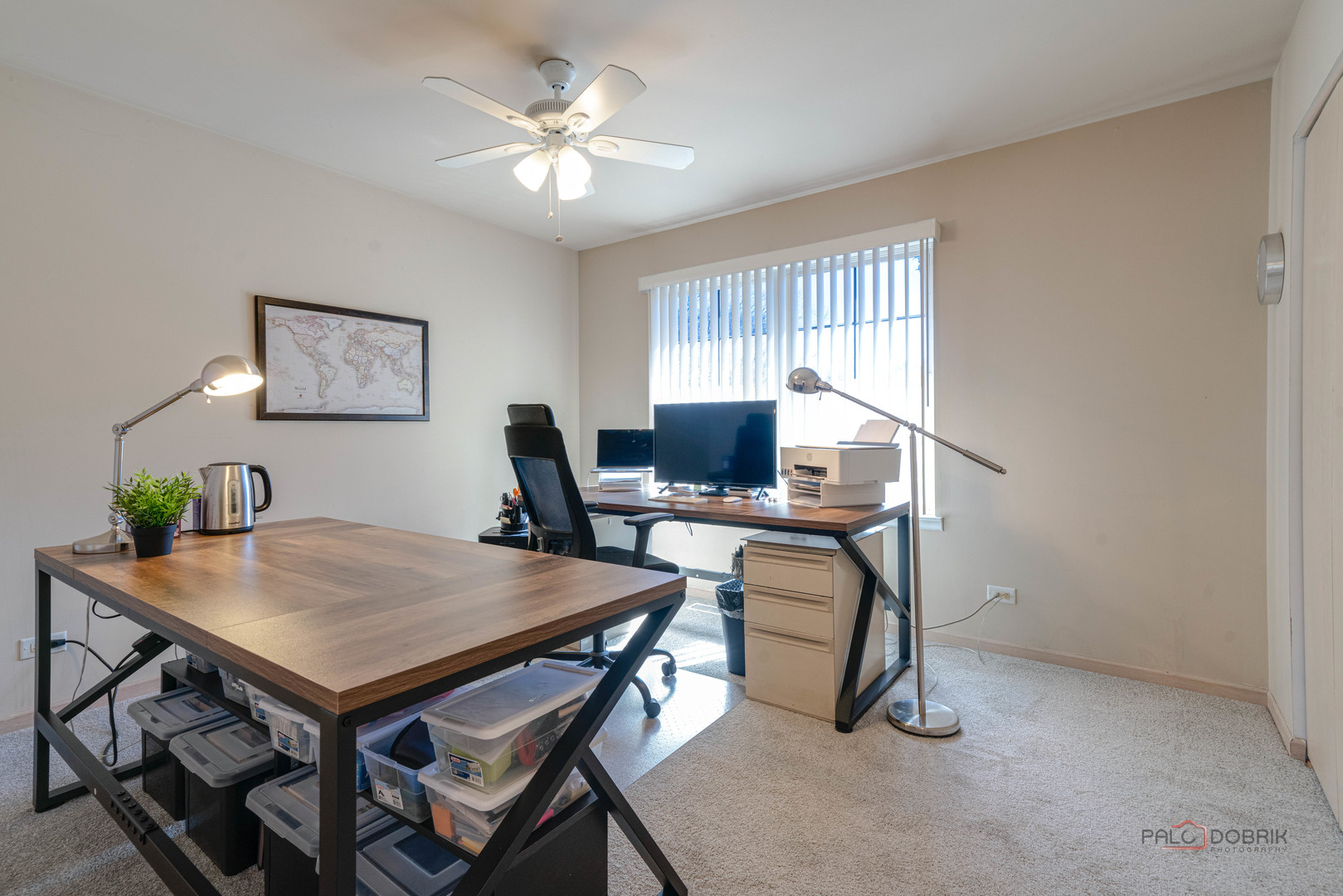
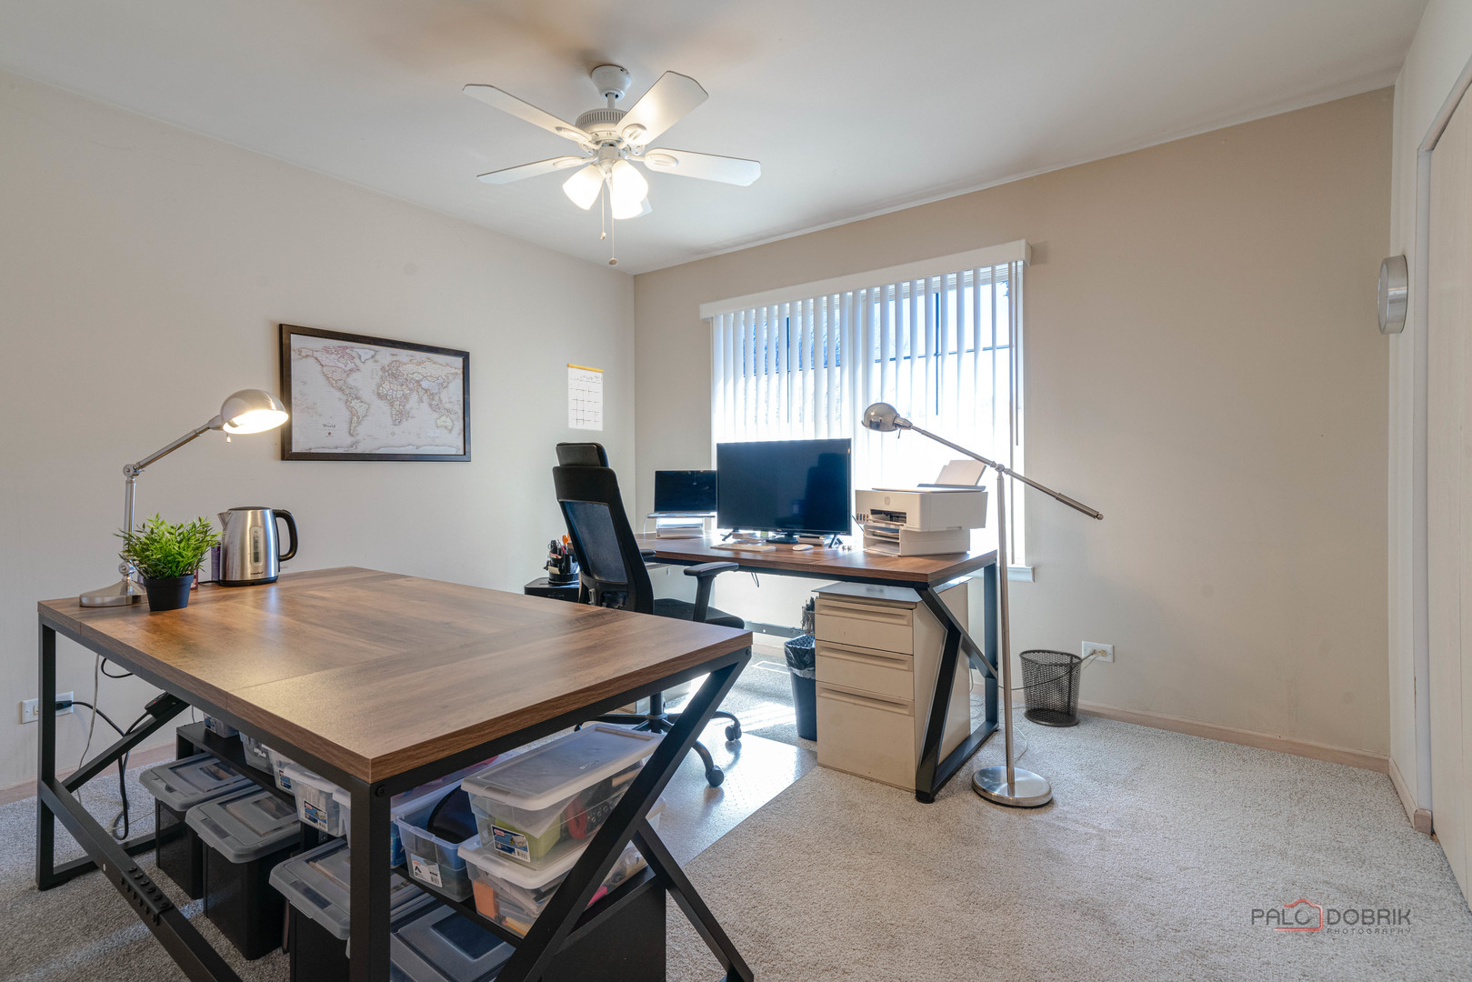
+ waste bin (1050, 686)
+ calendar (585, 390)
